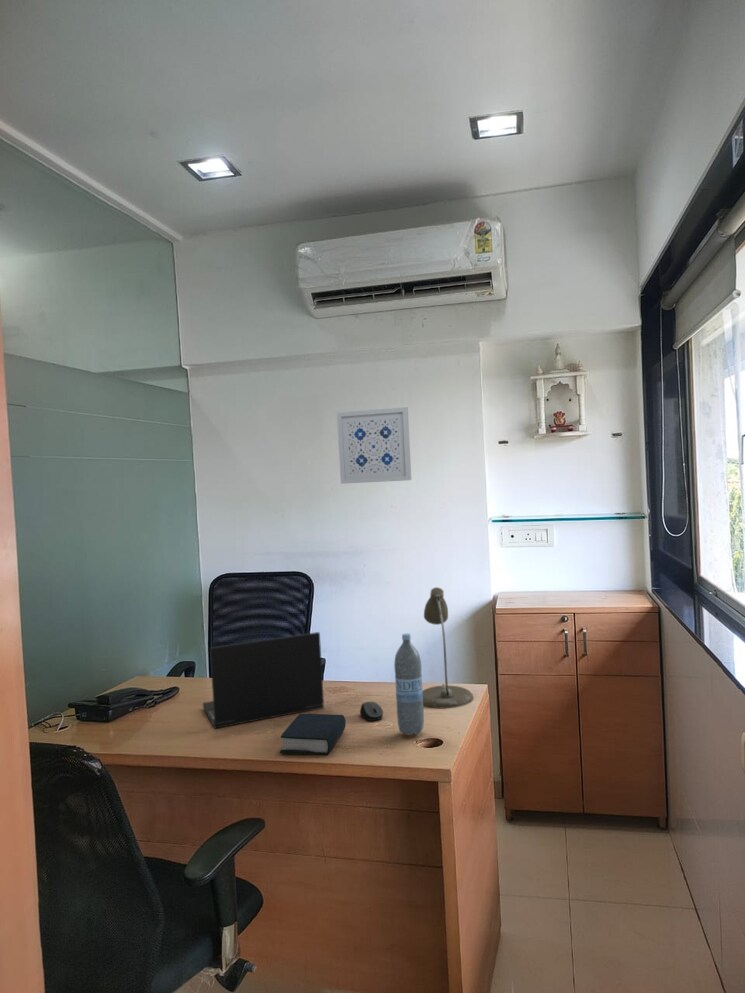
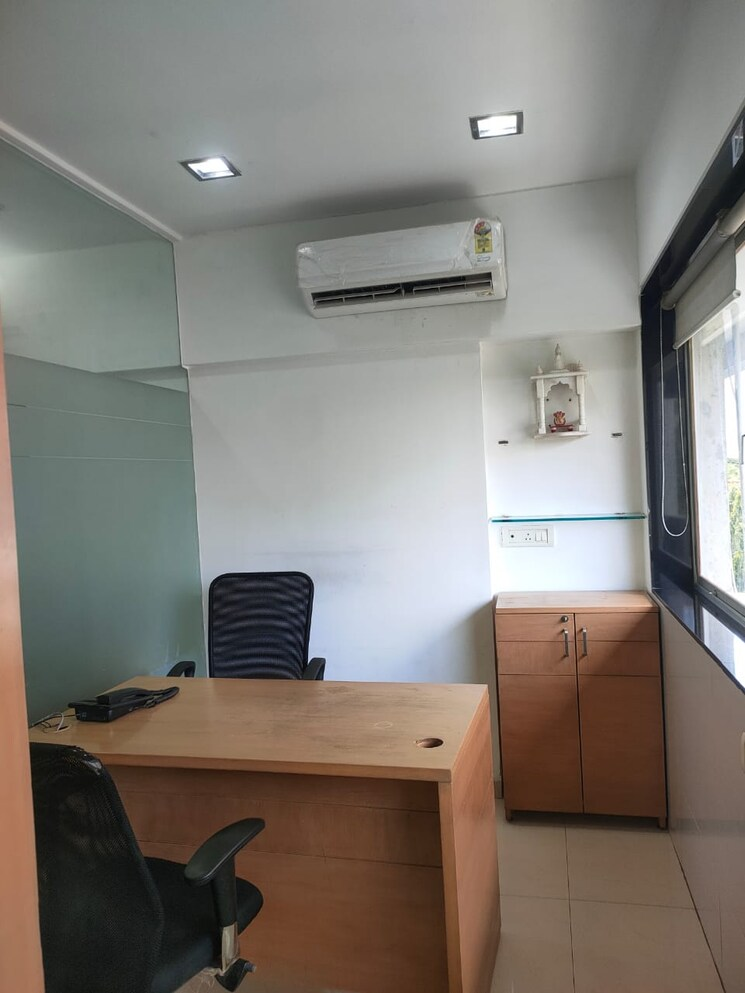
- computer mouse (371, 709)
- laptop (260, 670)
- book (313, 733)
- wall art (373, 446)
- water bottle (408, 684)
- desk lamp (443, 643)
